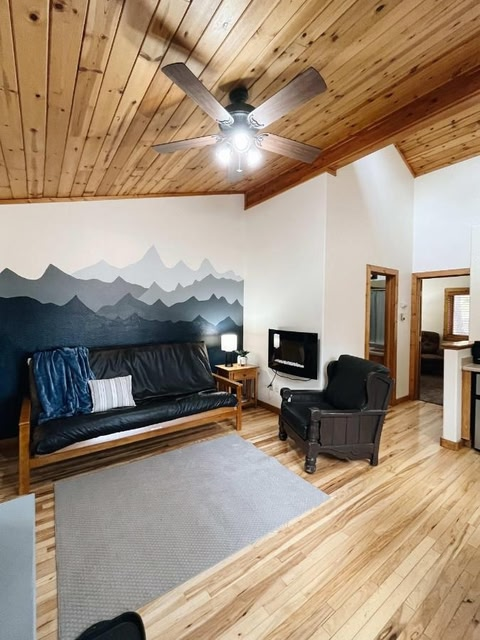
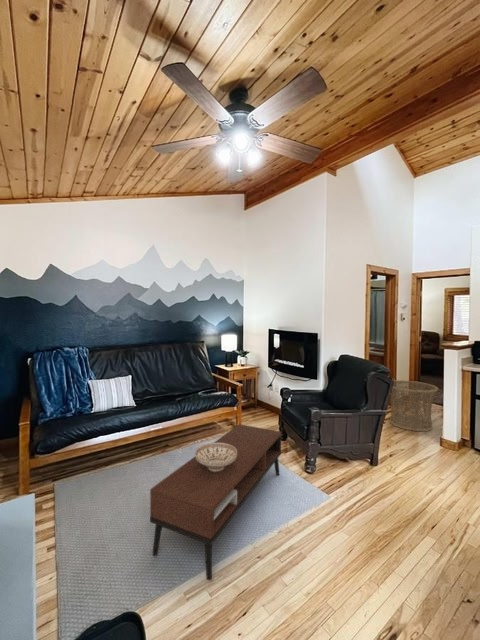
+ coffee table (228, 481)
+ basket (410, 404)
+ decorative bowl (216, 459)
